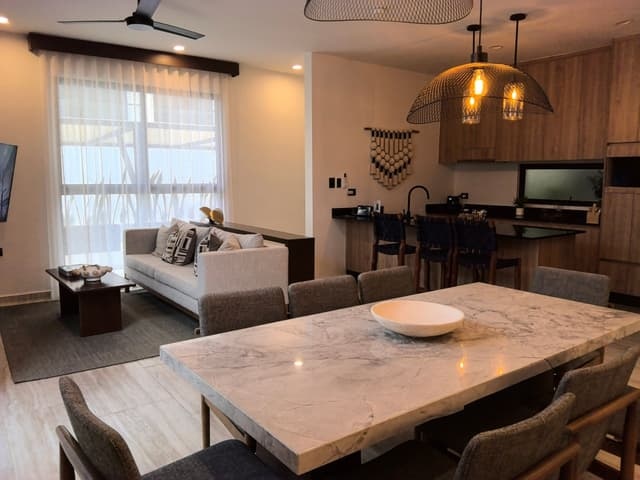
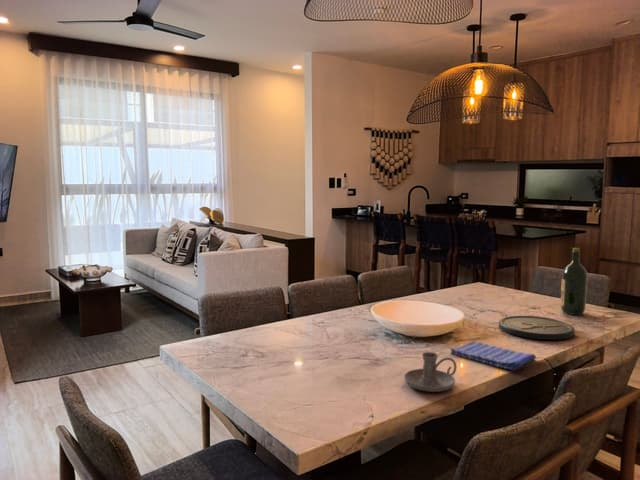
+ wine bottle (574, 280)
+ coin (535, 327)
+ candle holder (433, 369)
+ dish towel (492, 352)
